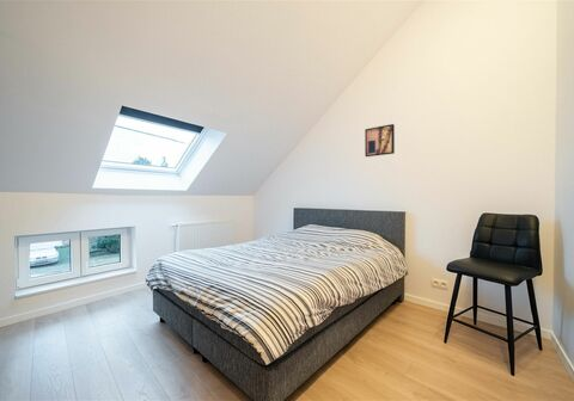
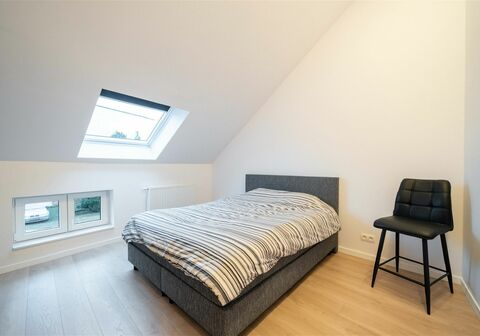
- wall art (379, 141)
